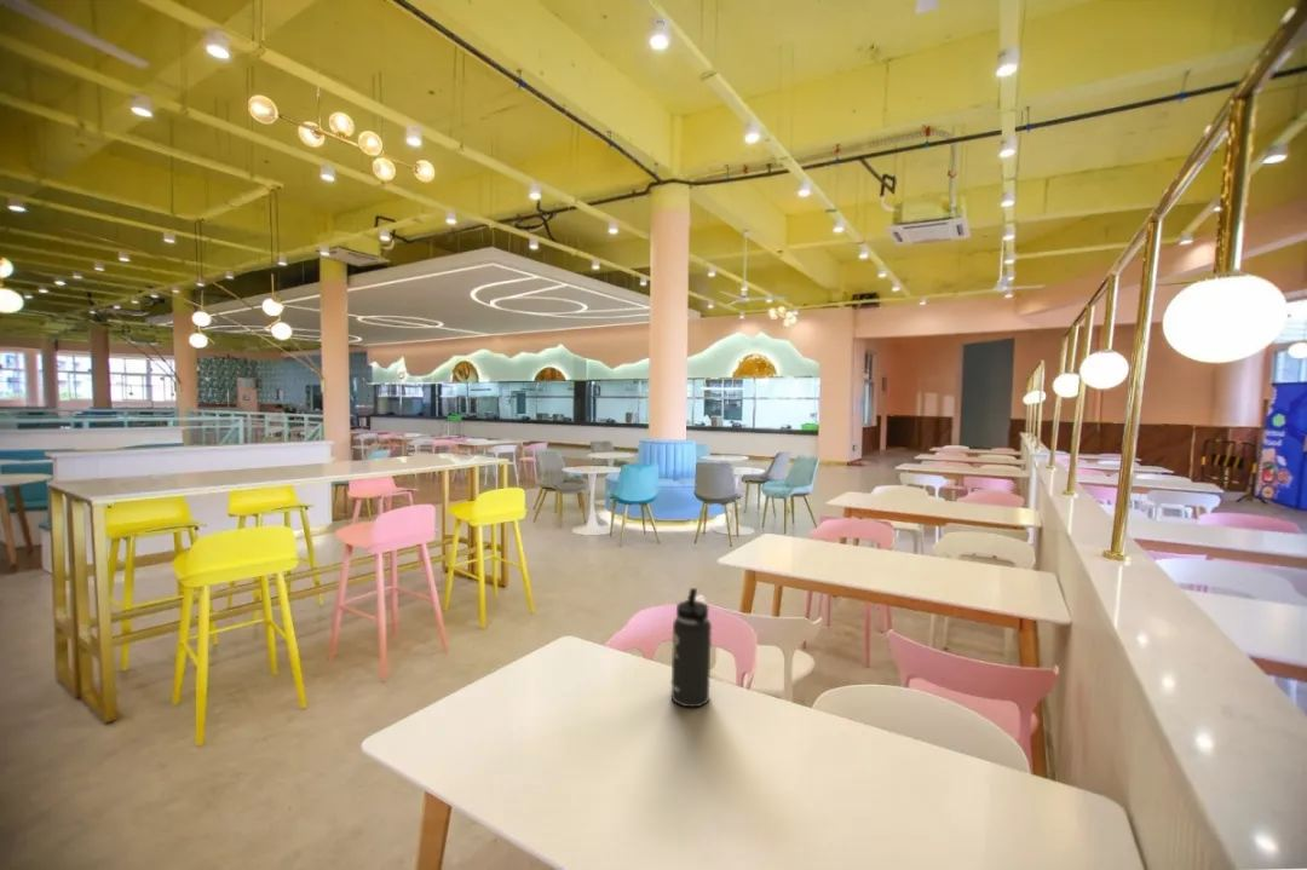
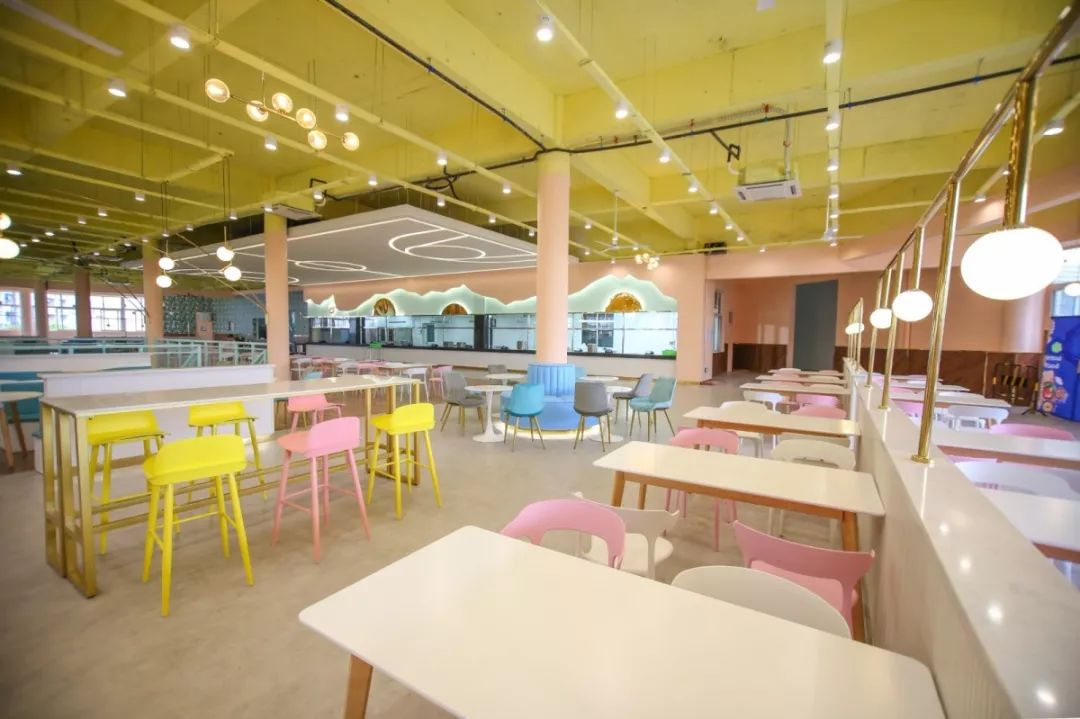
- thermos bottle (692, 644)
